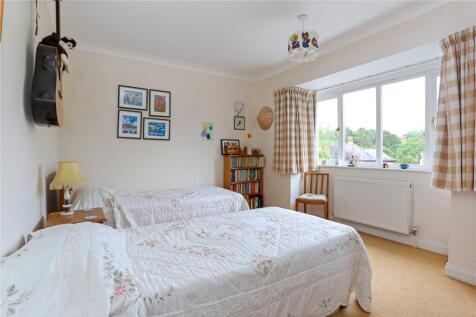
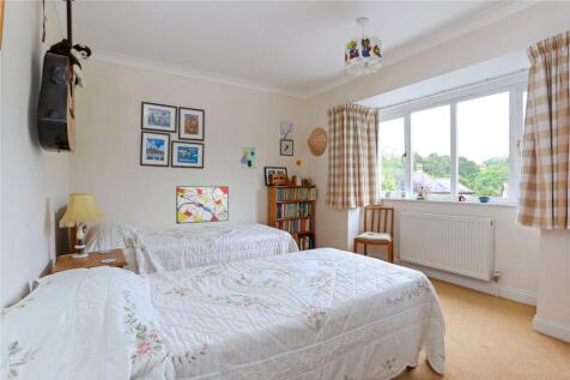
+ wall art (202, 204)
